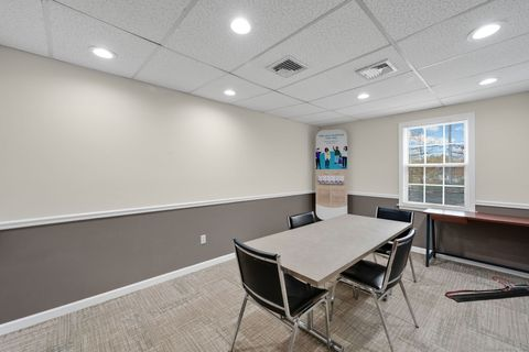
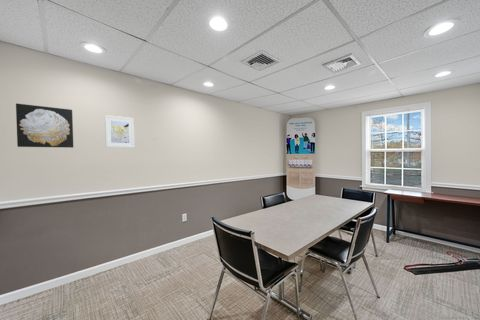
+ wall art (46, 127)
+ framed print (120, 132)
